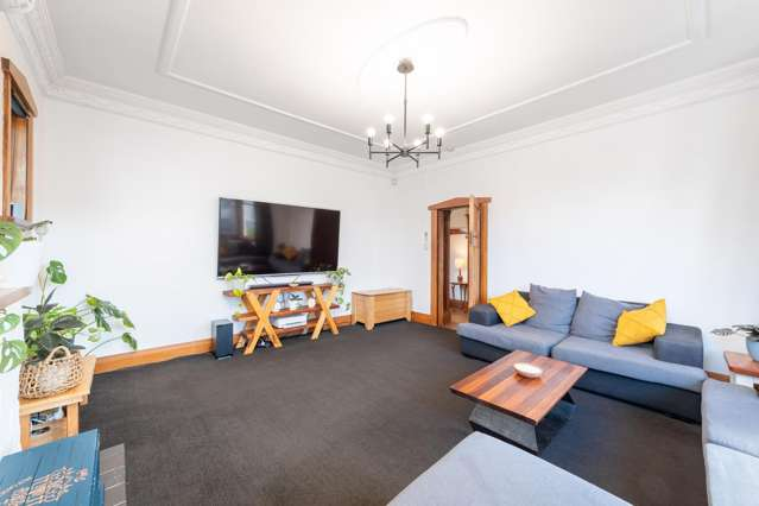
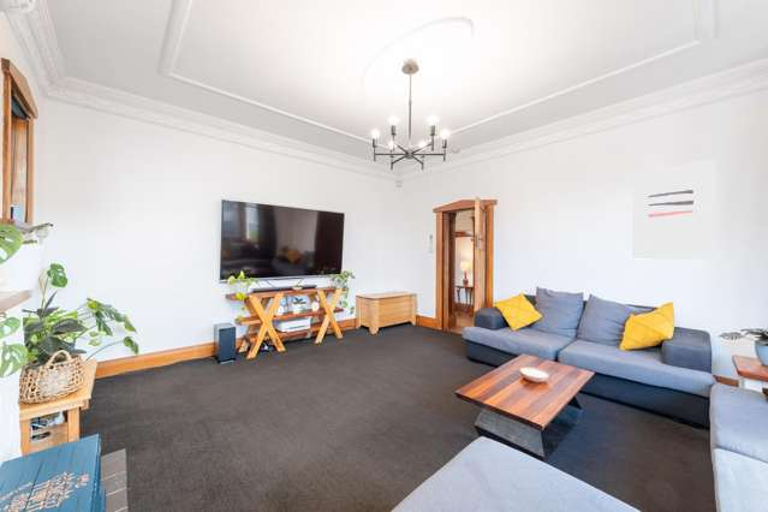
+ wall art (671, 213)
